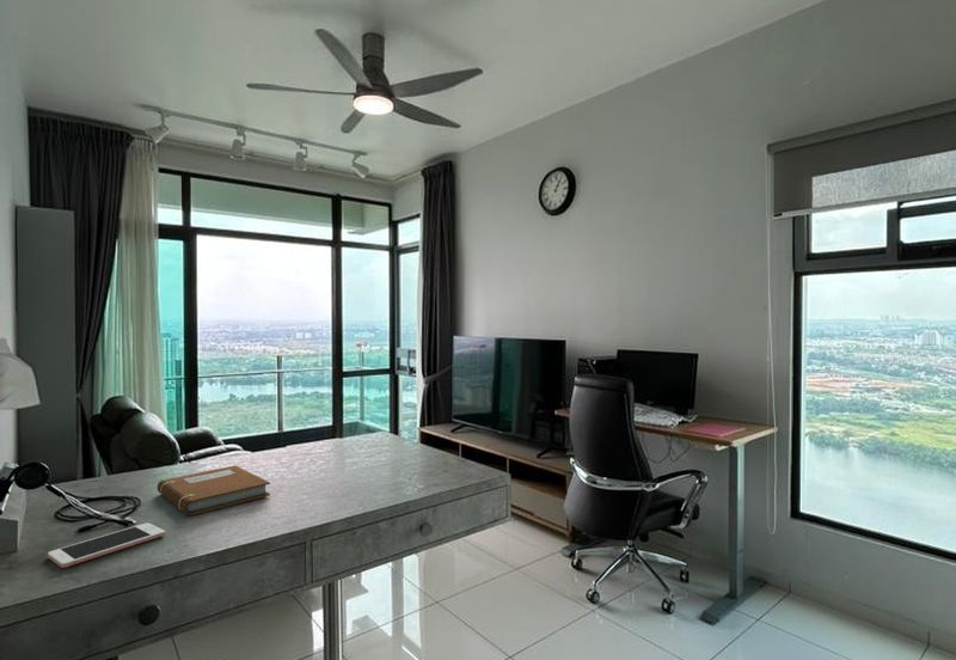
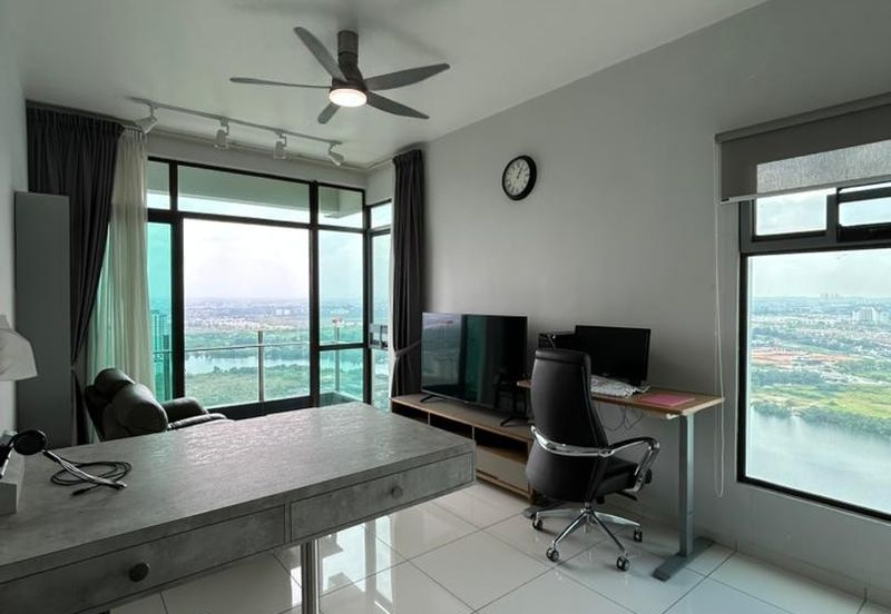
- cell phone (109, 543)
- notebook (212, 487)
